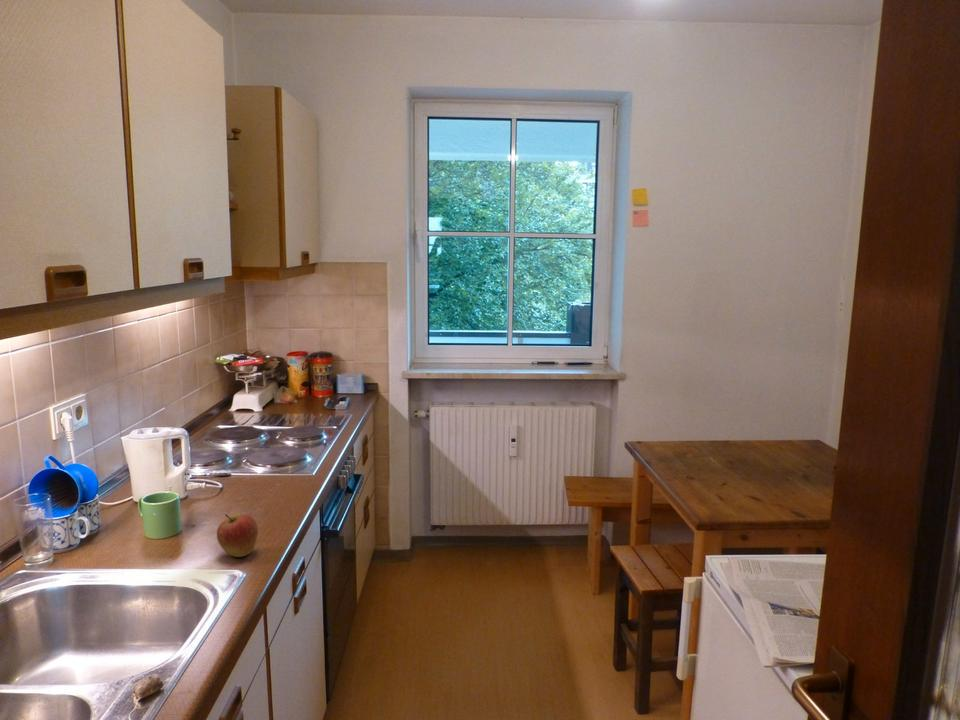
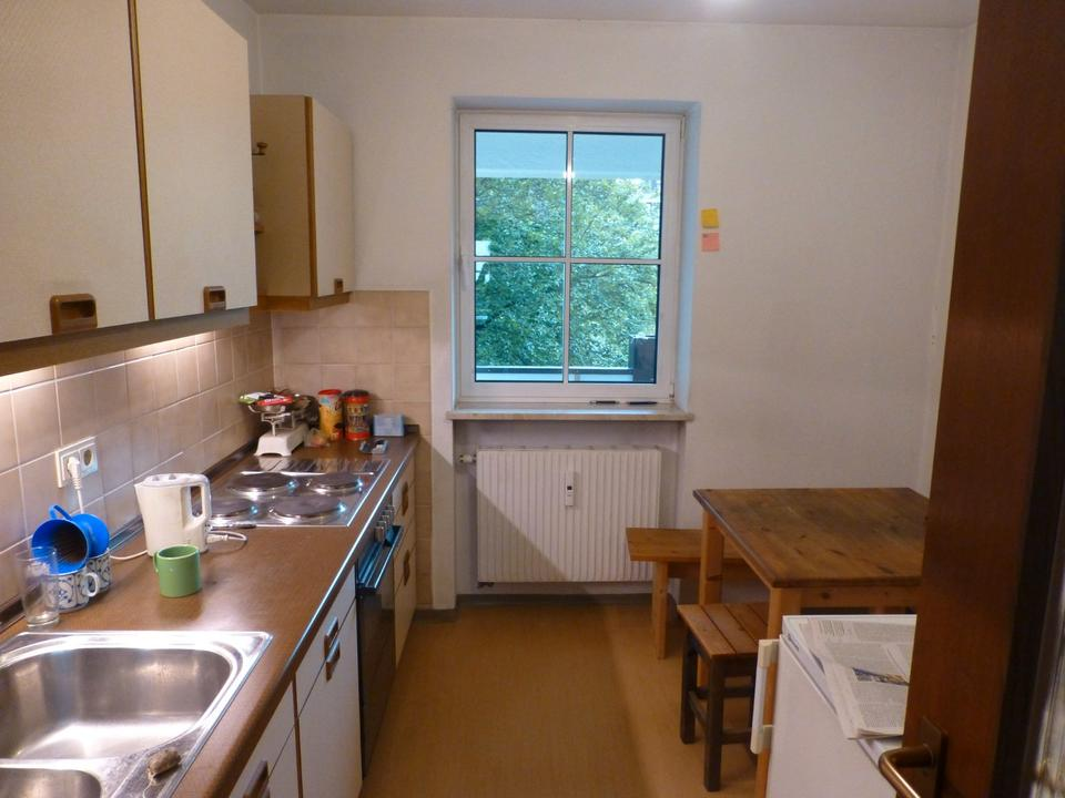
- apple (237, 532)
